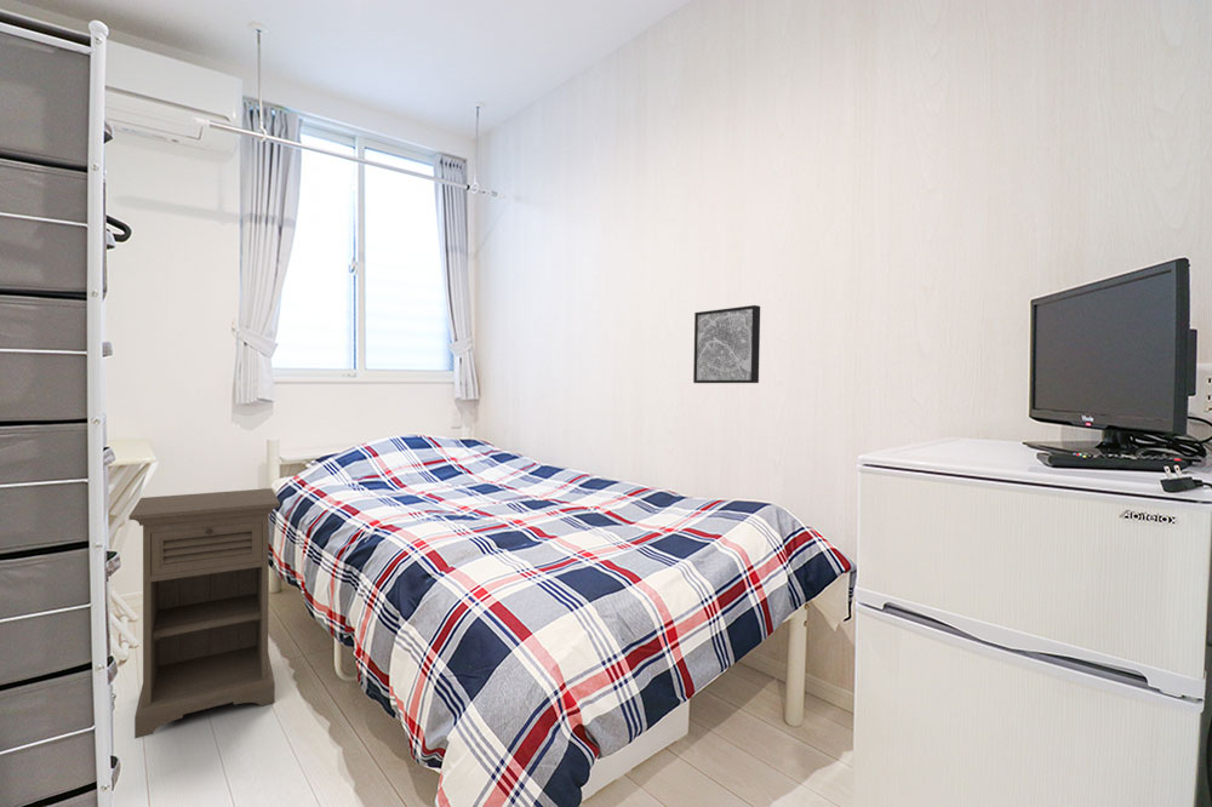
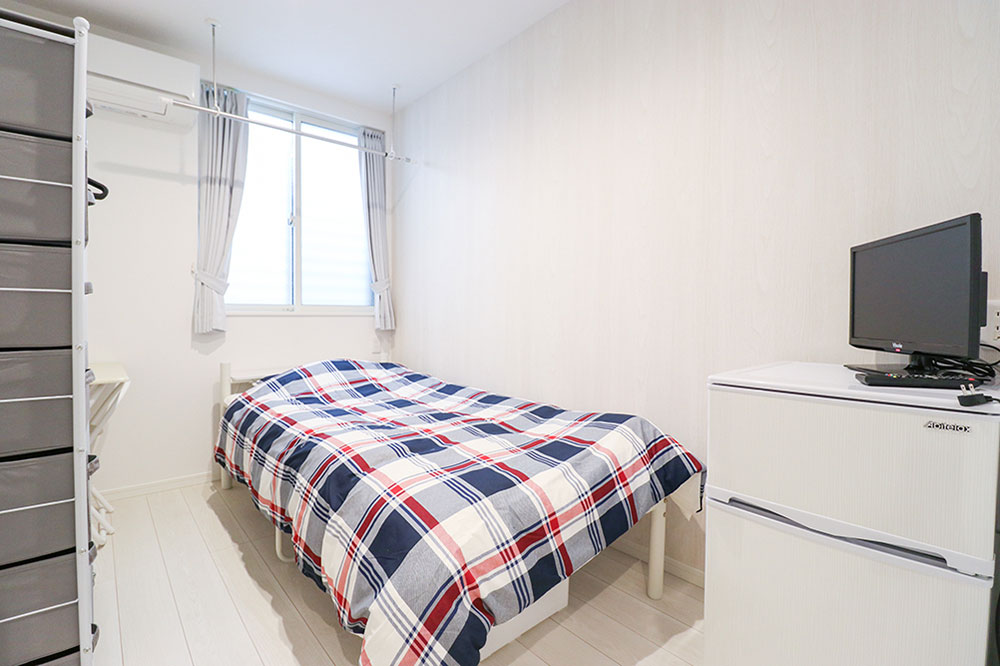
- wall art (725, 345)
- nightstand (208, 599)
